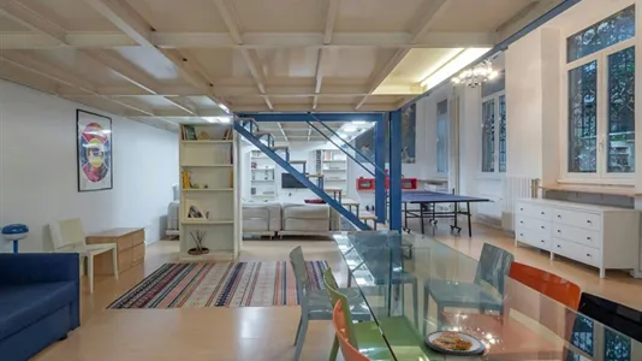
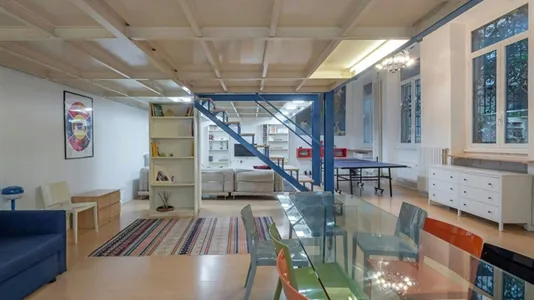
- dish (453, 341)
